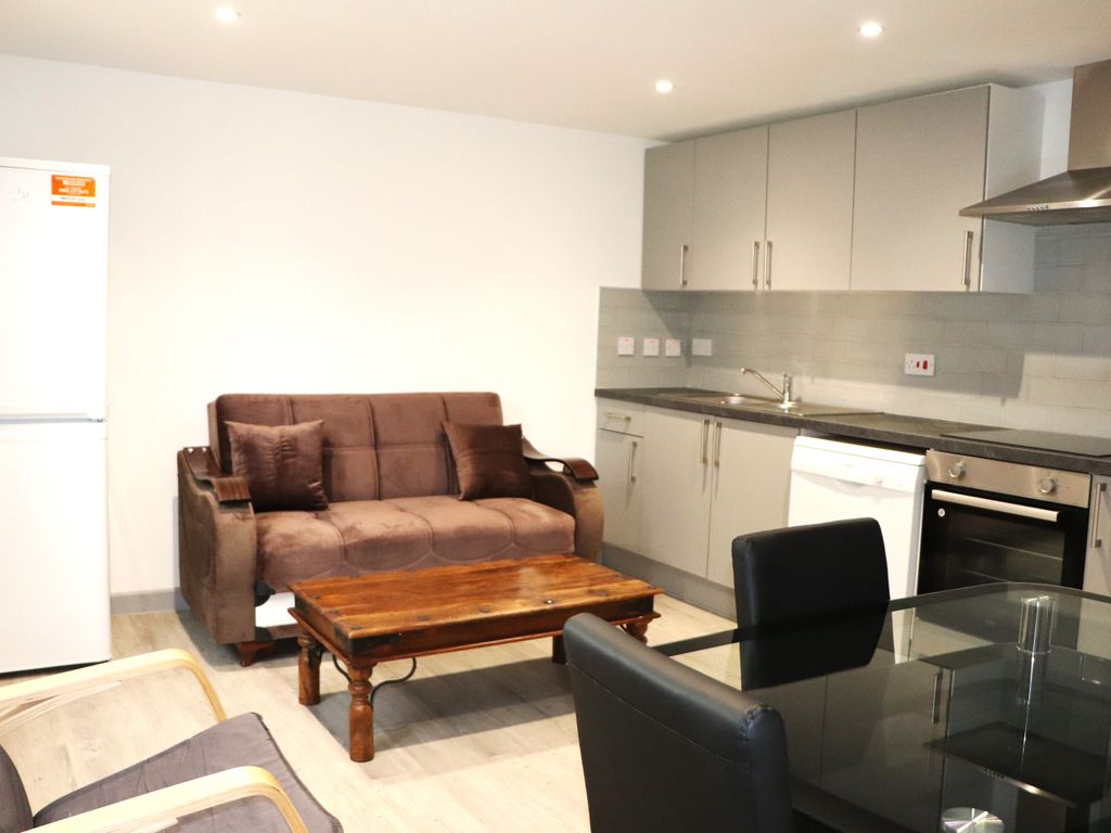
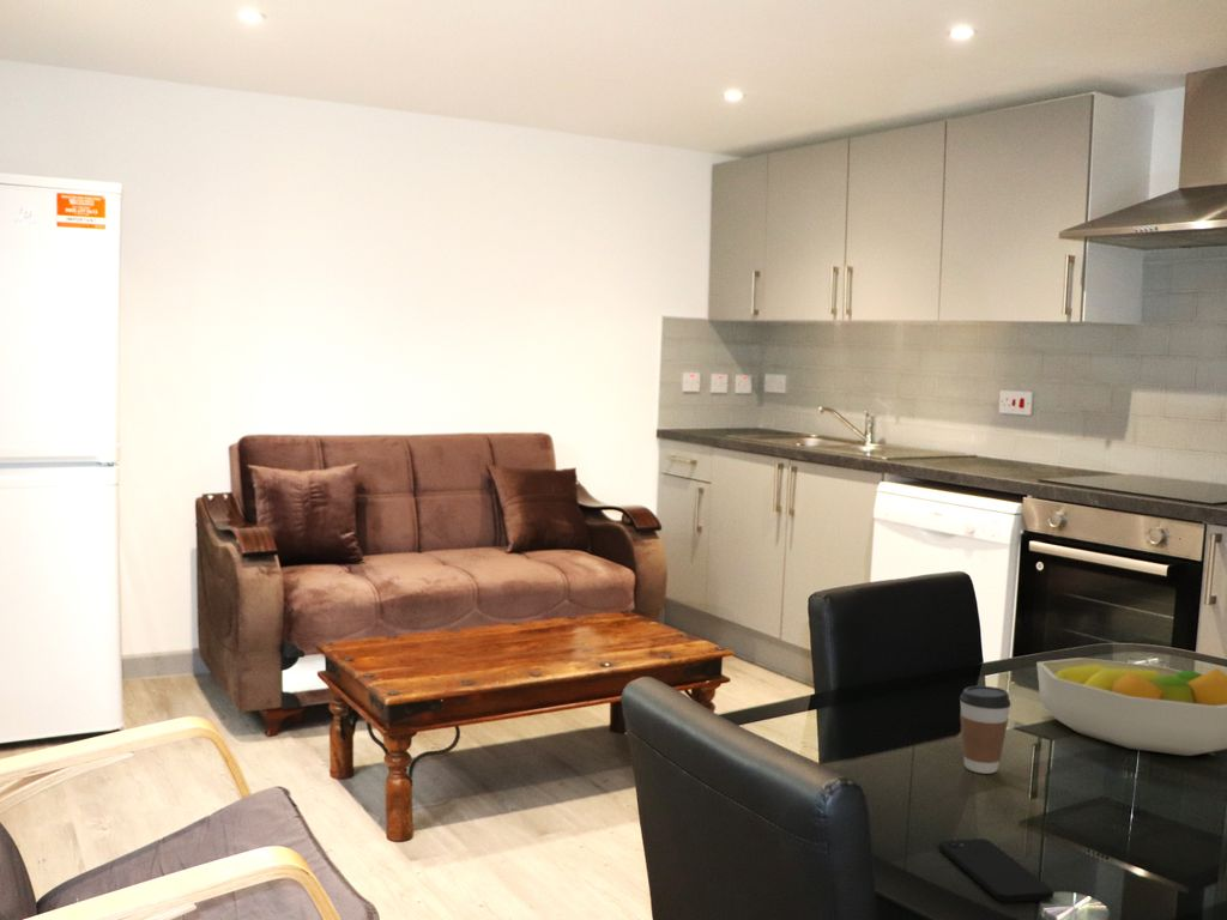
+ smartphone (992, 867)
+ coffee cup (983, 730)
+ fruit bowl (1143, 695)
